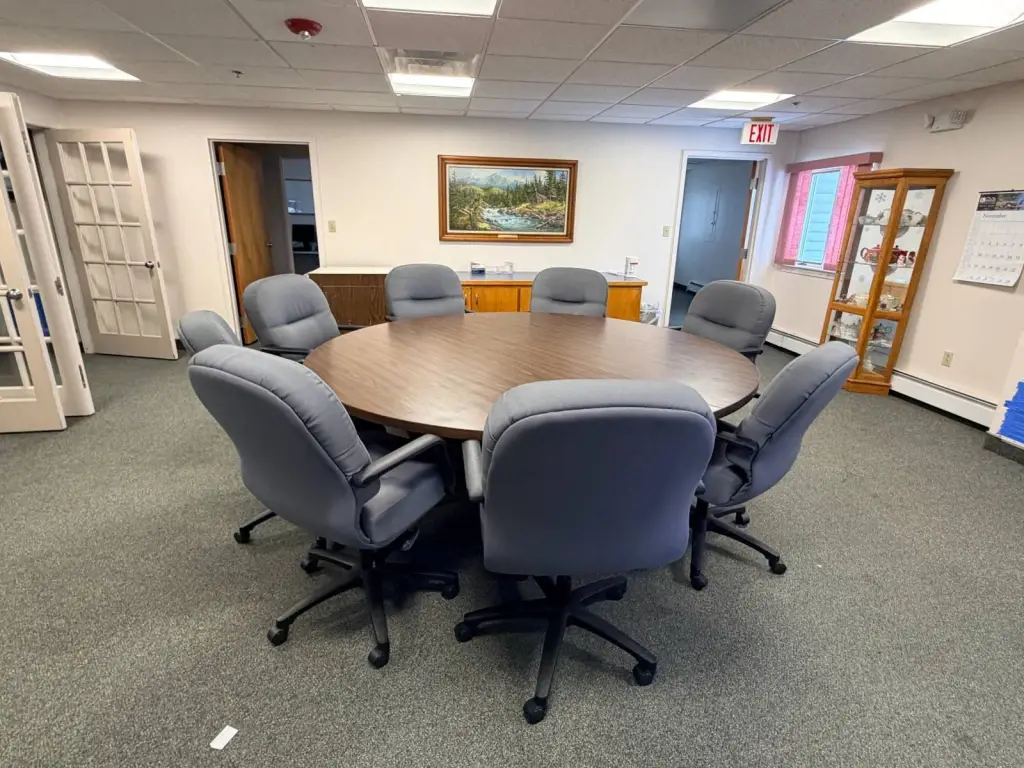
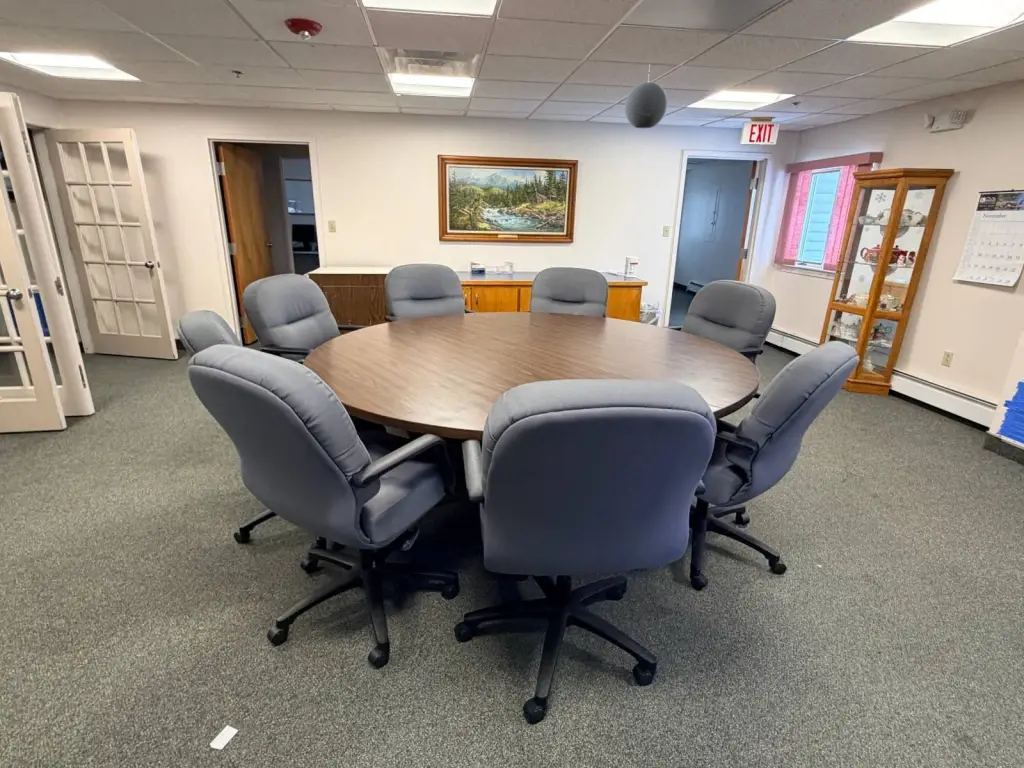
+ pendant light (646, 95)
